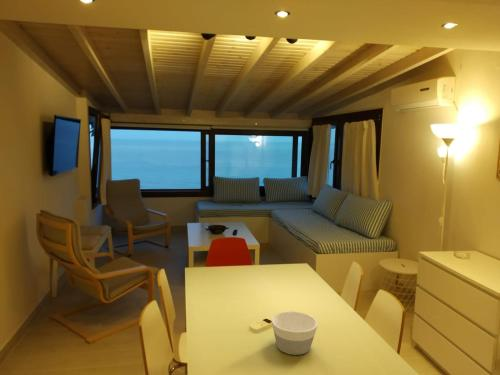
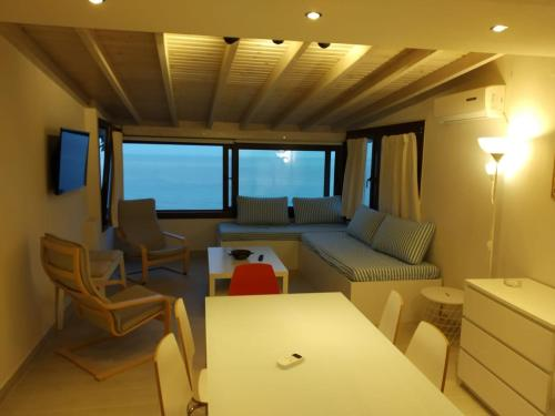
- bowl (293, 333)
